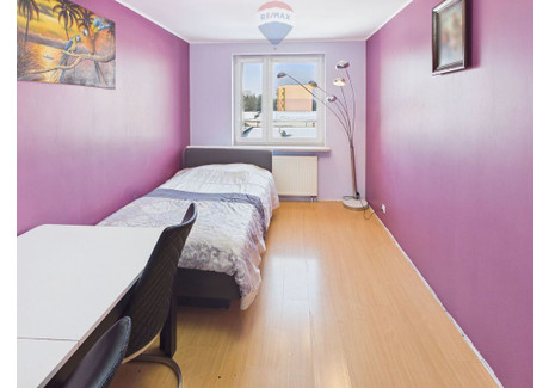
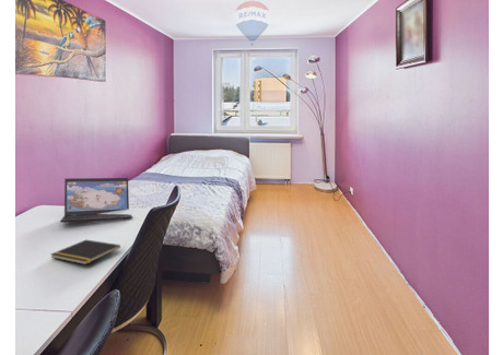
+ laptop (97, 198)
+ notepad (85, 250)
